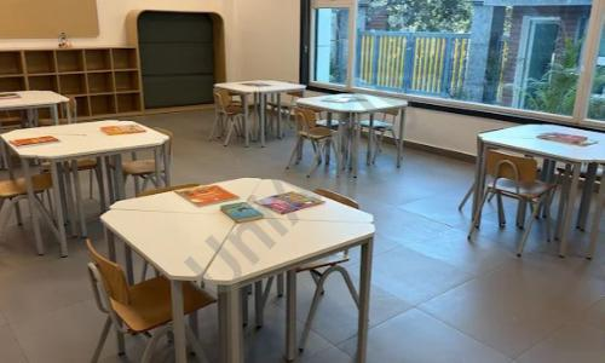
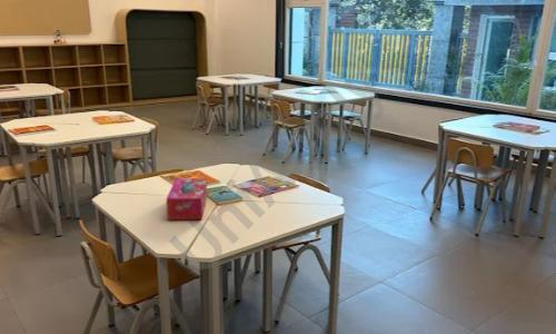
+ tissue box (188, 197)
